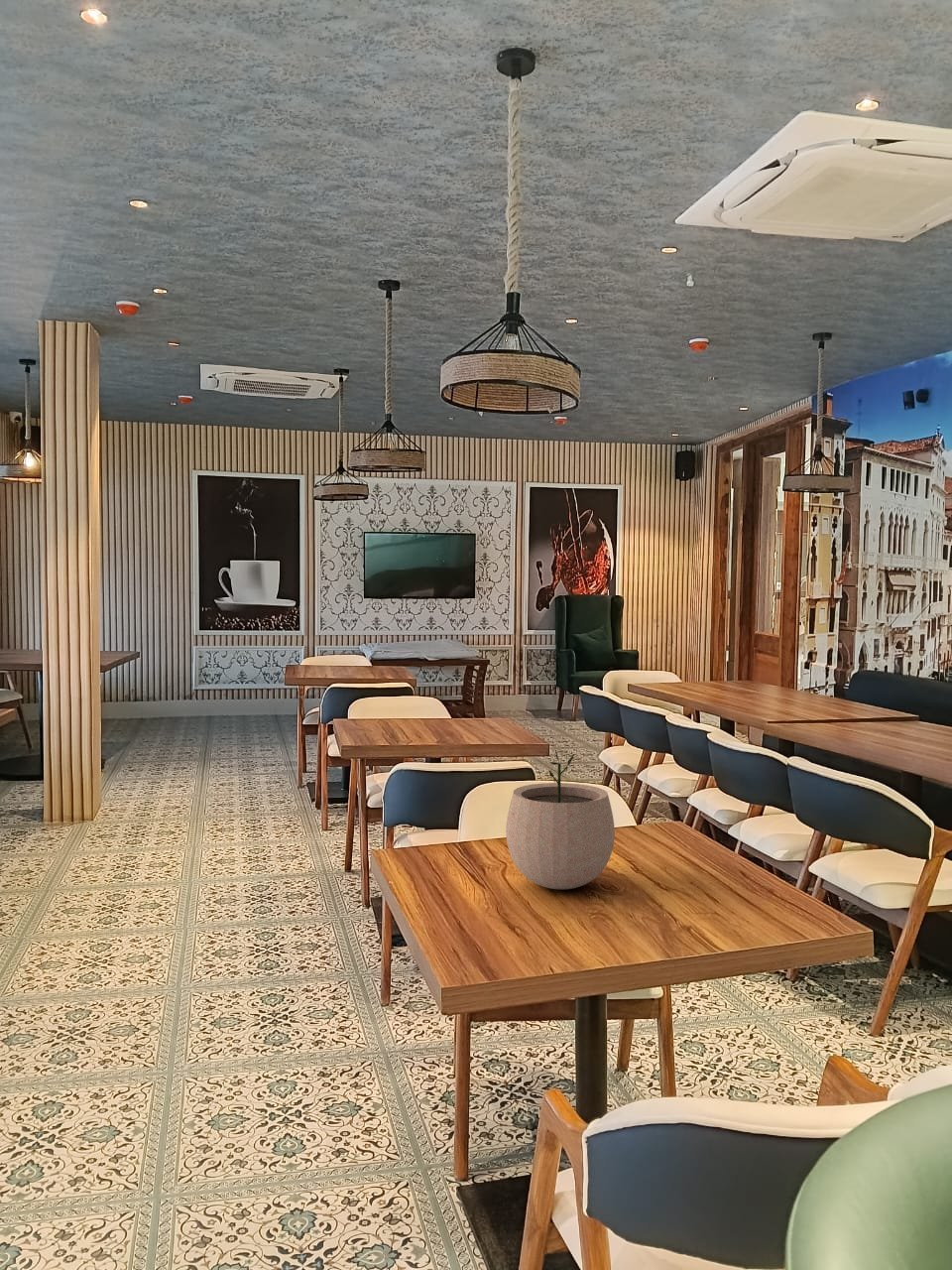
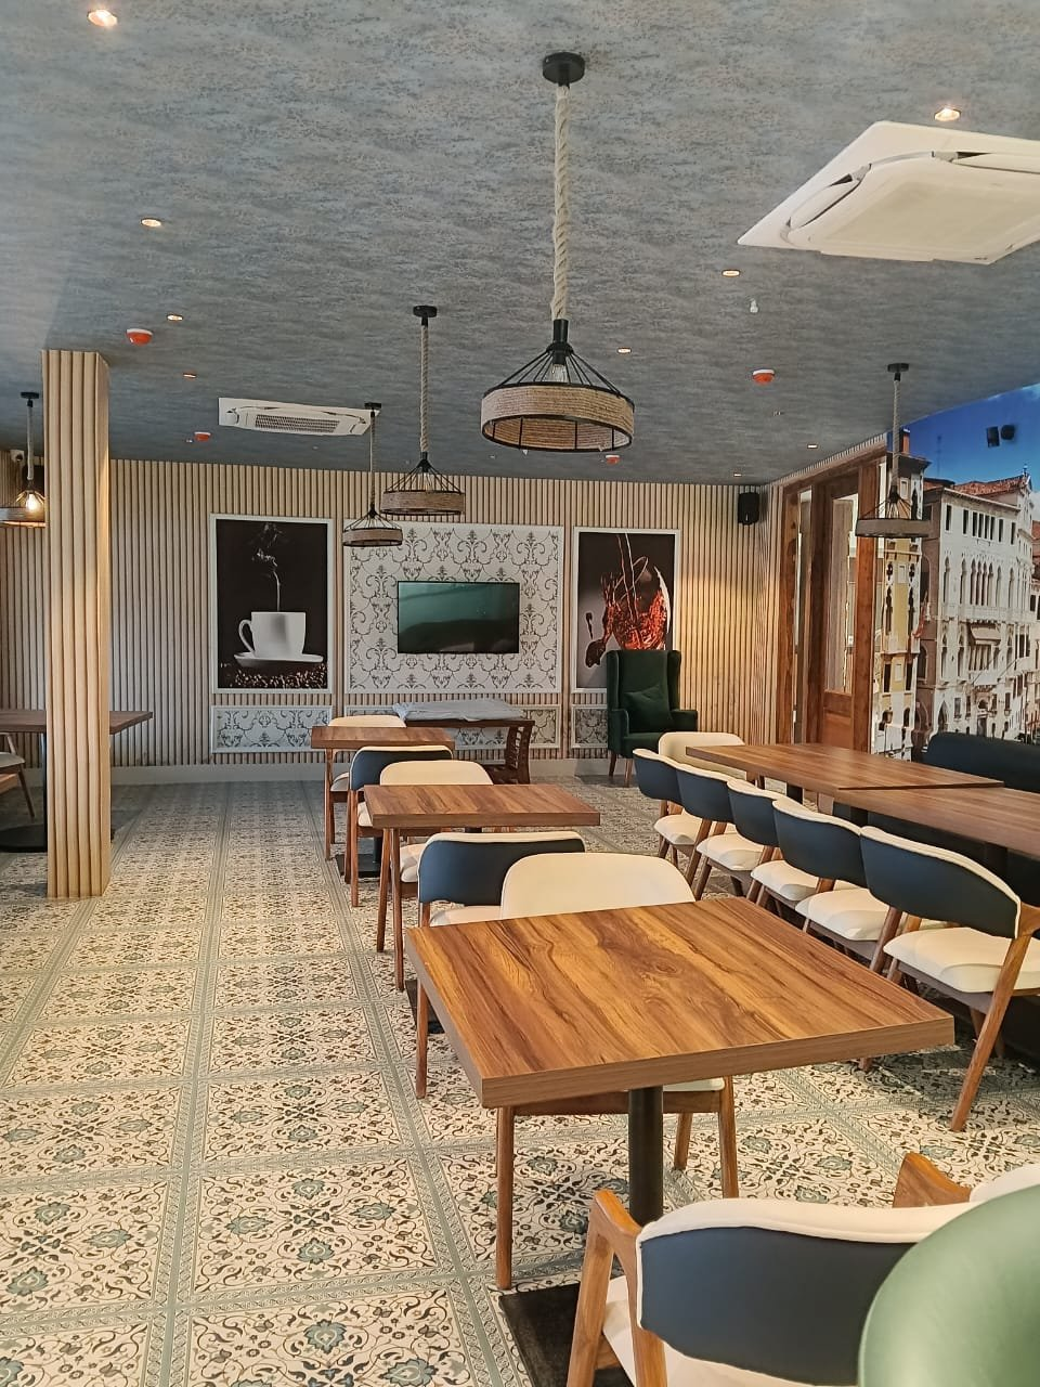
- plant pot (559, 818)
